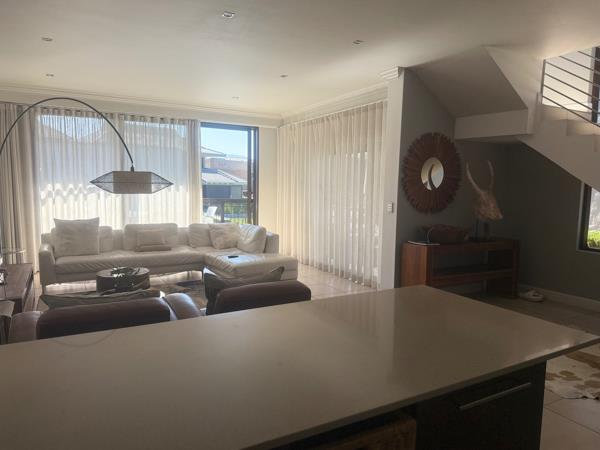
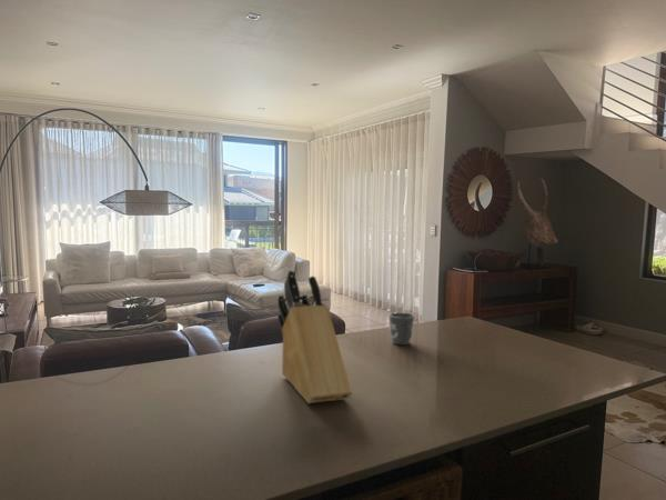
+ knife block (310, 329)
+ mug (402, 329)
